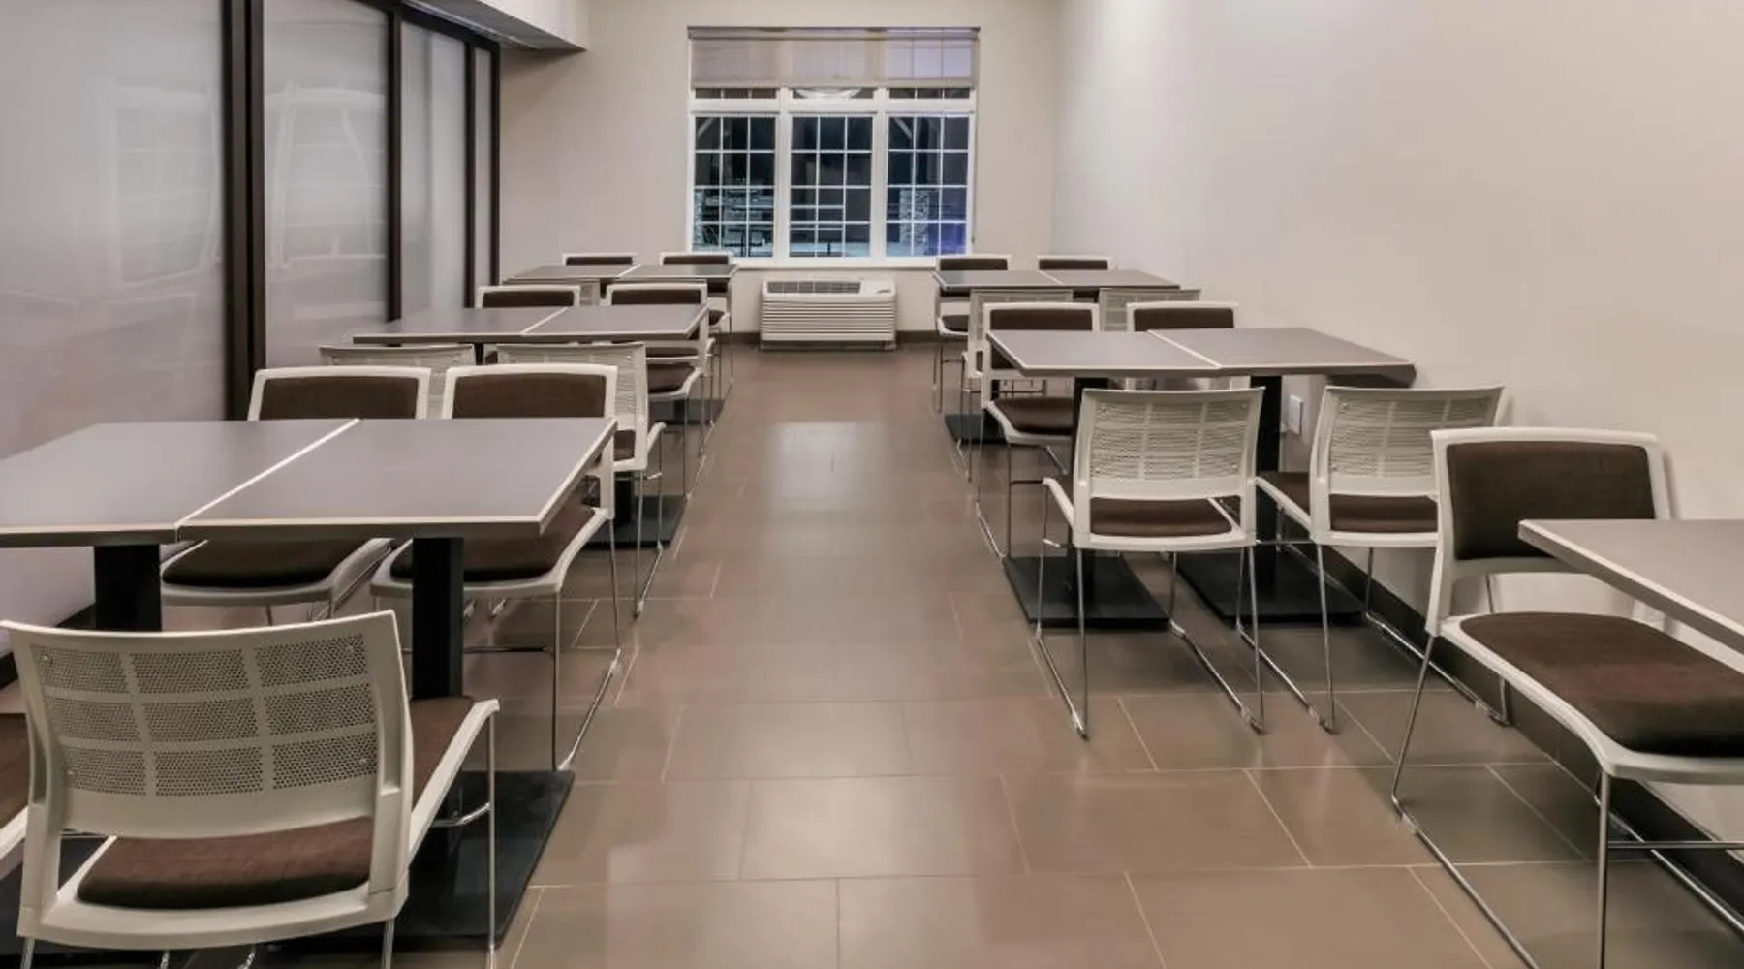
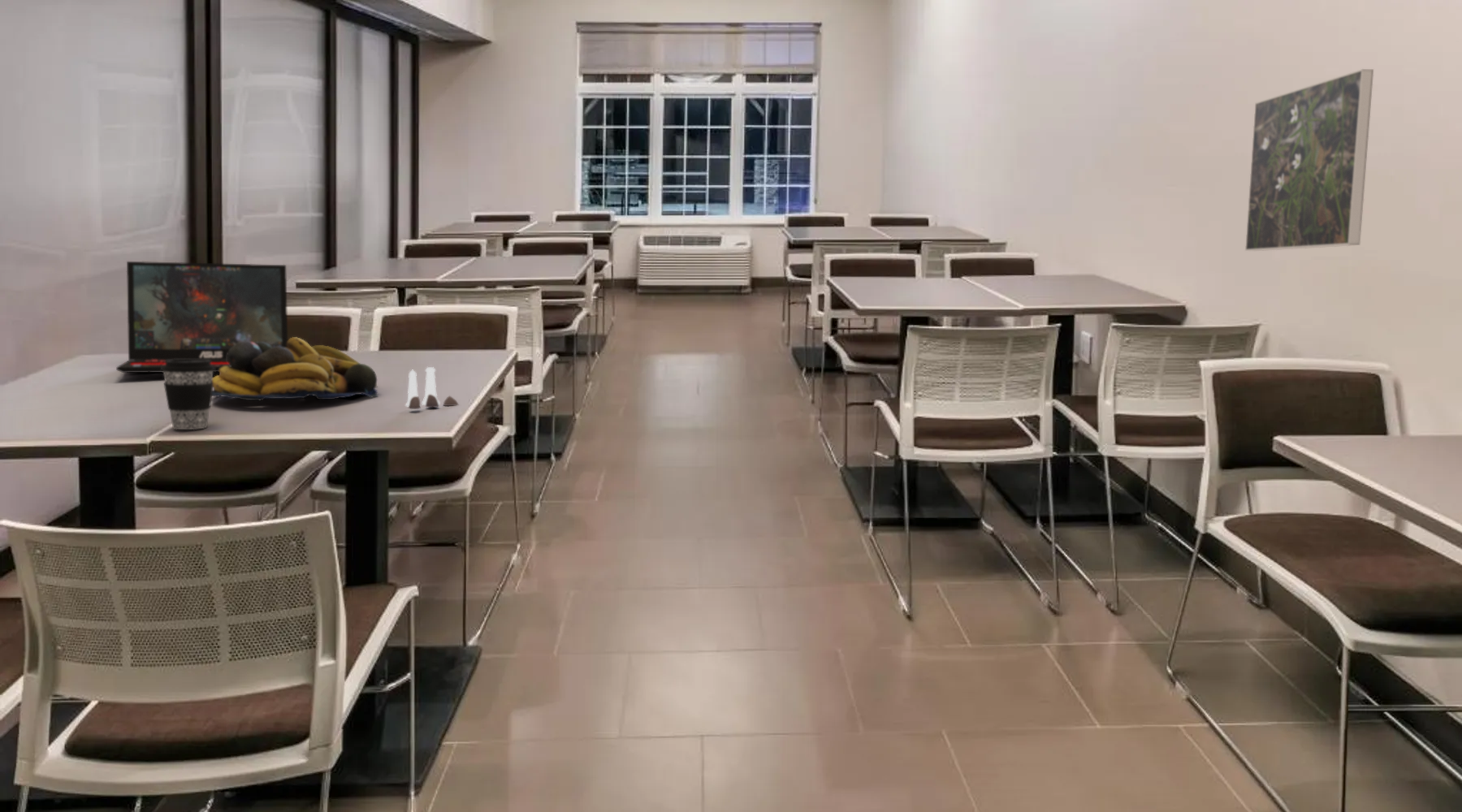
+ fruit bowl (296, 366)
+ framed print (1303, 168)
+ coffee cup (189, 394)
+ laptop (206, 315)
+ salt and pepper shaker set (429, 387)
